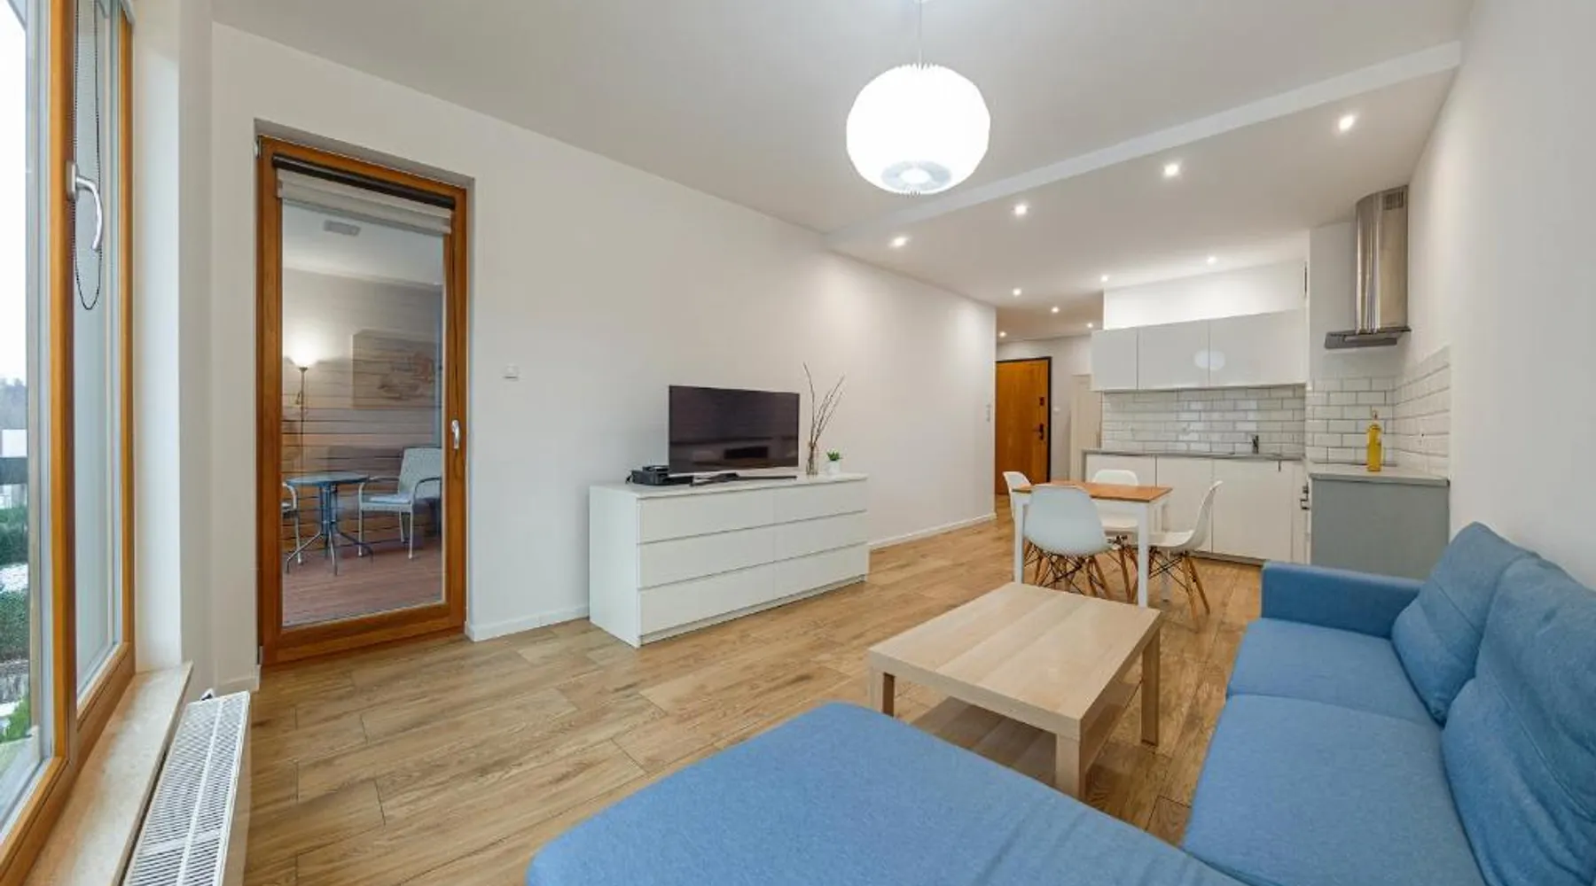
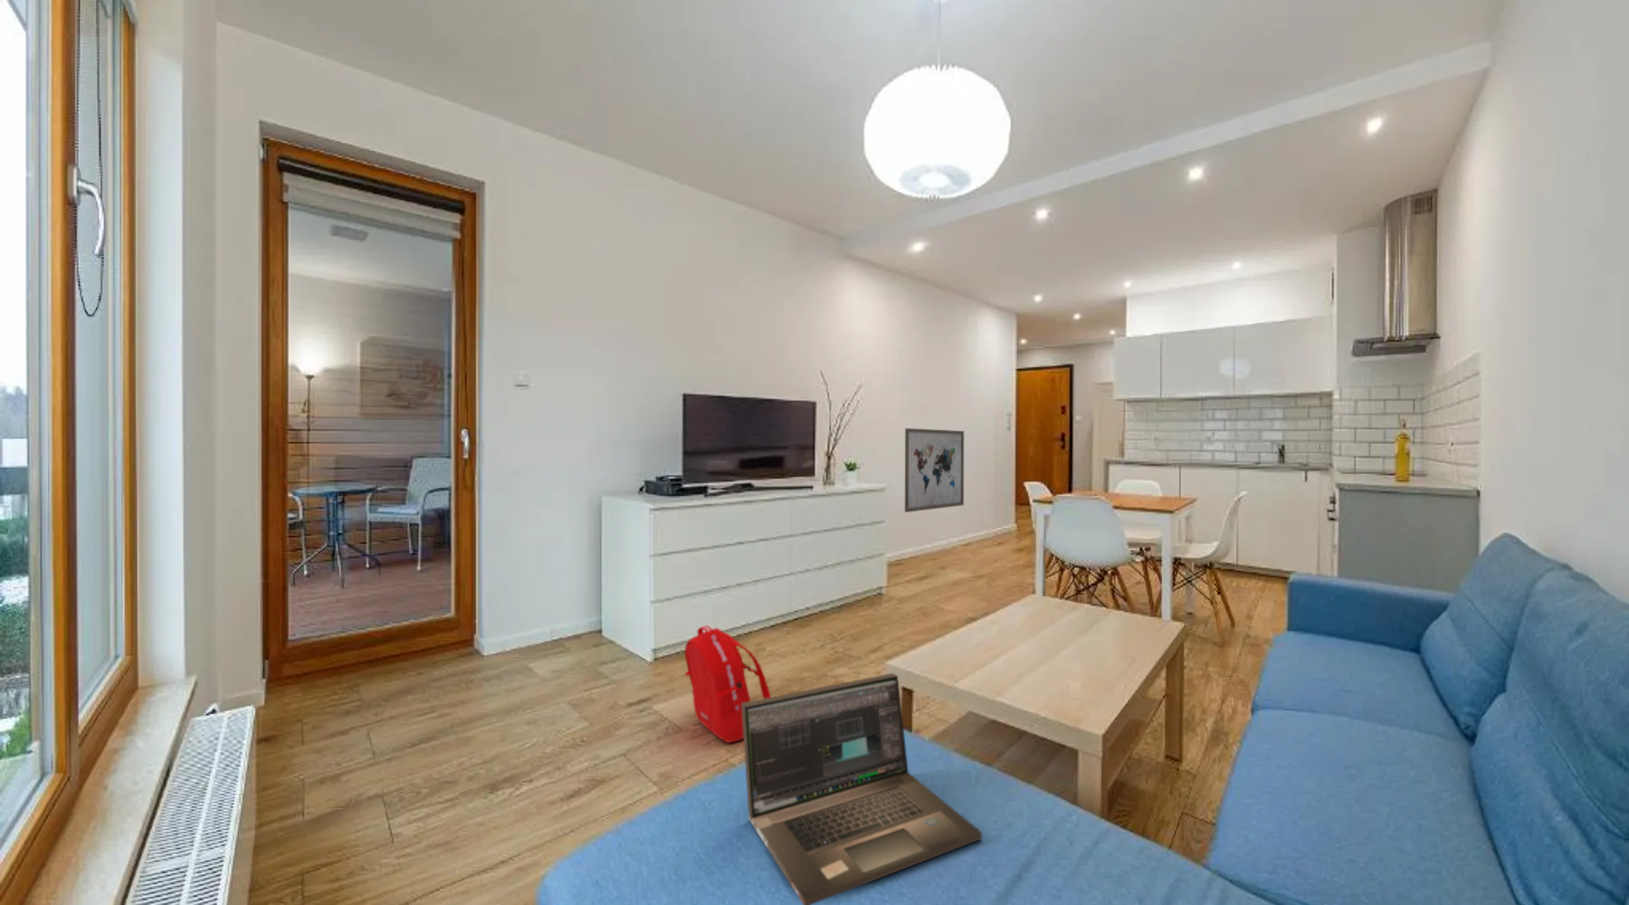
+ laptop (856, 768)
+ wall art (936, 469)
+ backpack (725, 674)
